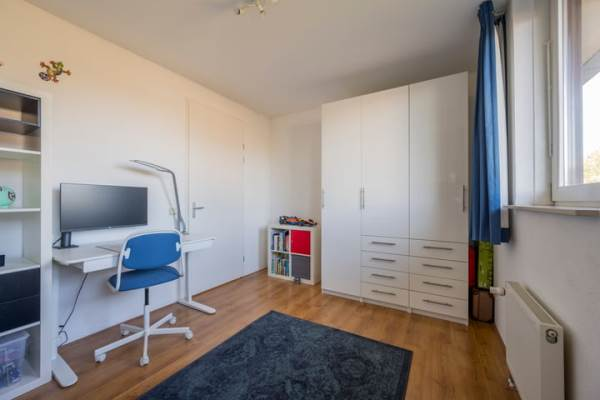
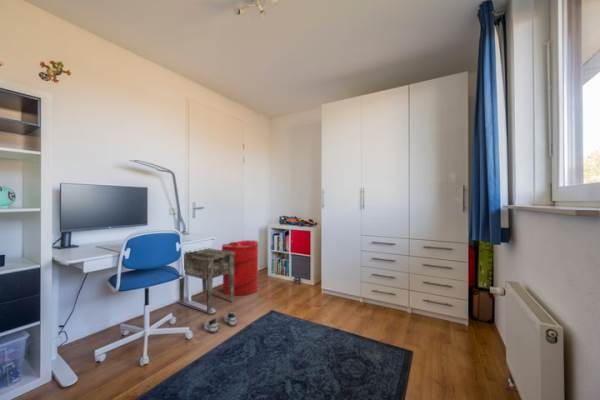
+ side table (206, 277)
+ laundry hamper (240, 265)
+ shoe (223, 318)
